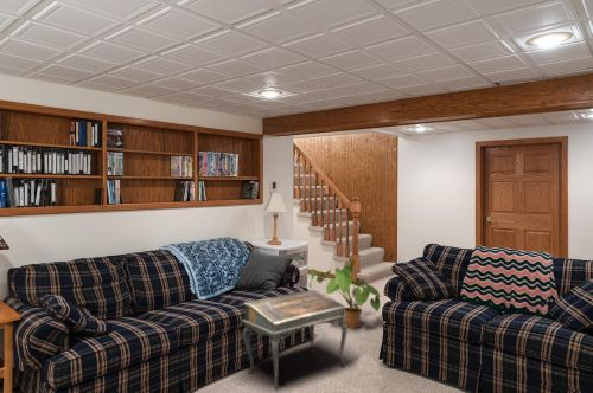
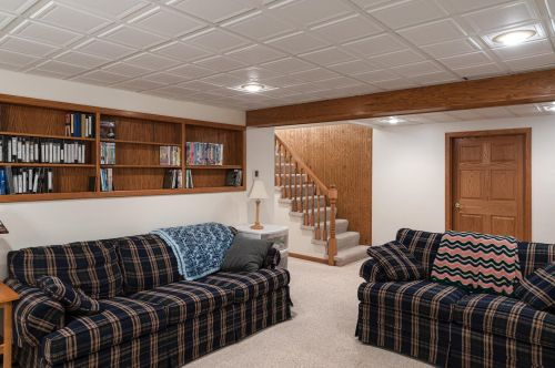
- house plant (344, 295)
- writing desk (294, 331)
